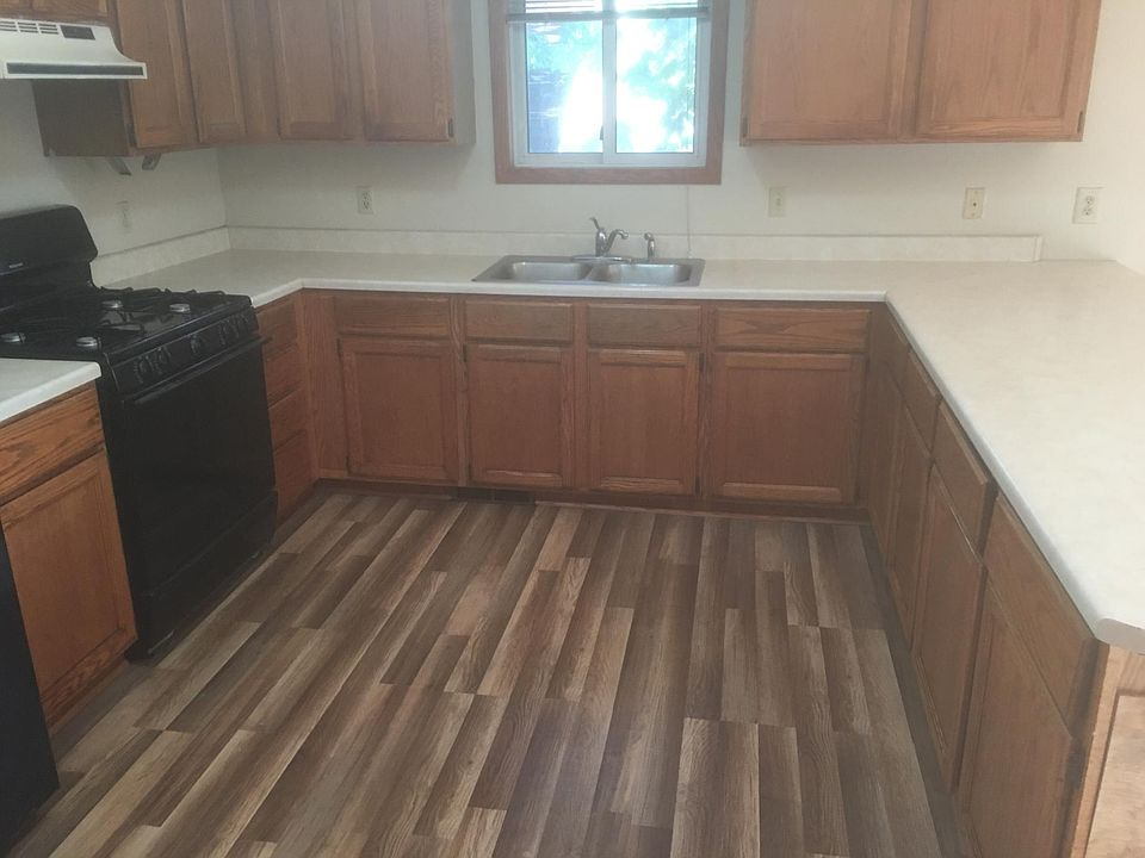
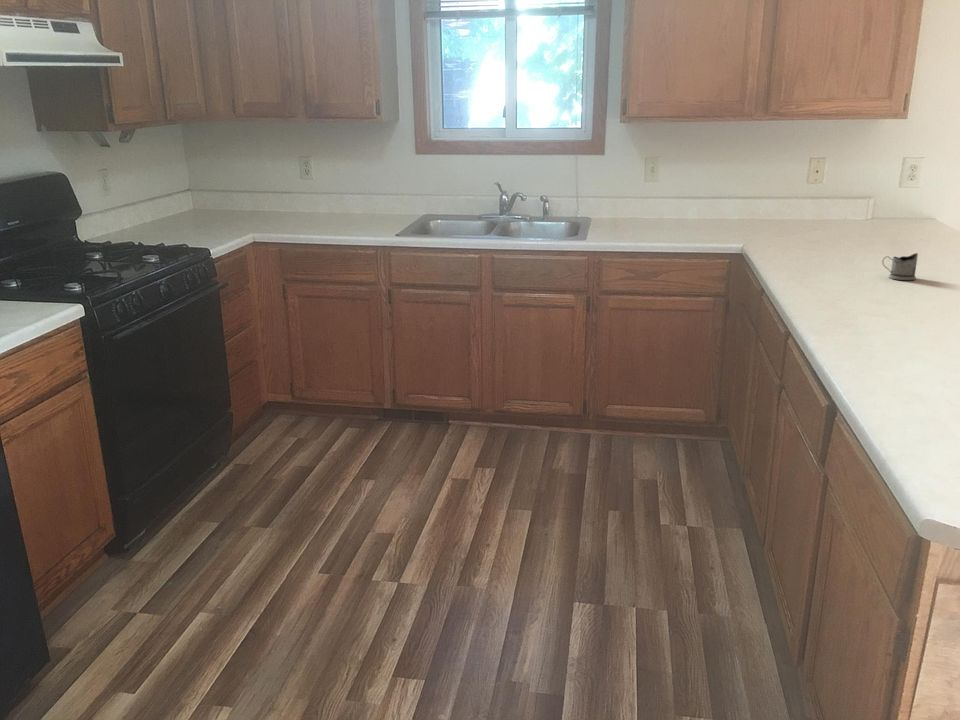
+ tea glass holder (899, 265)
